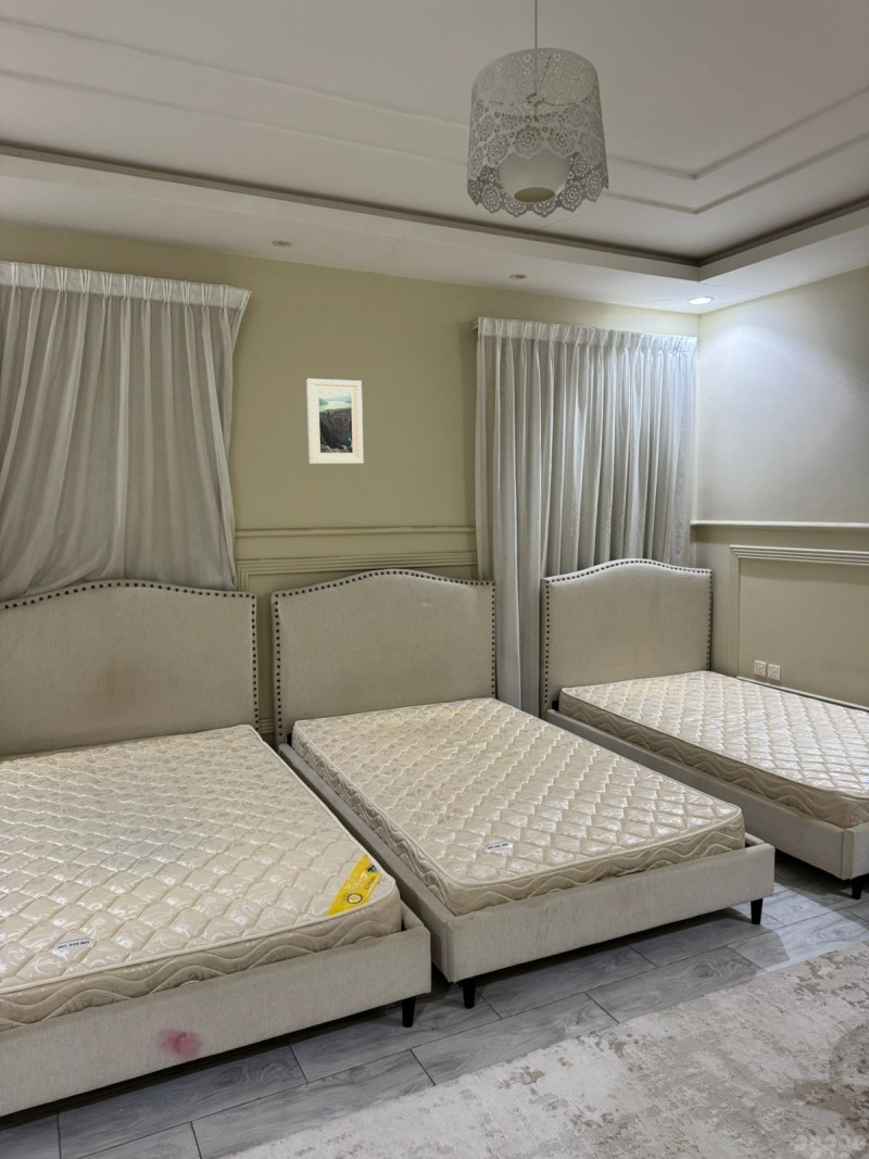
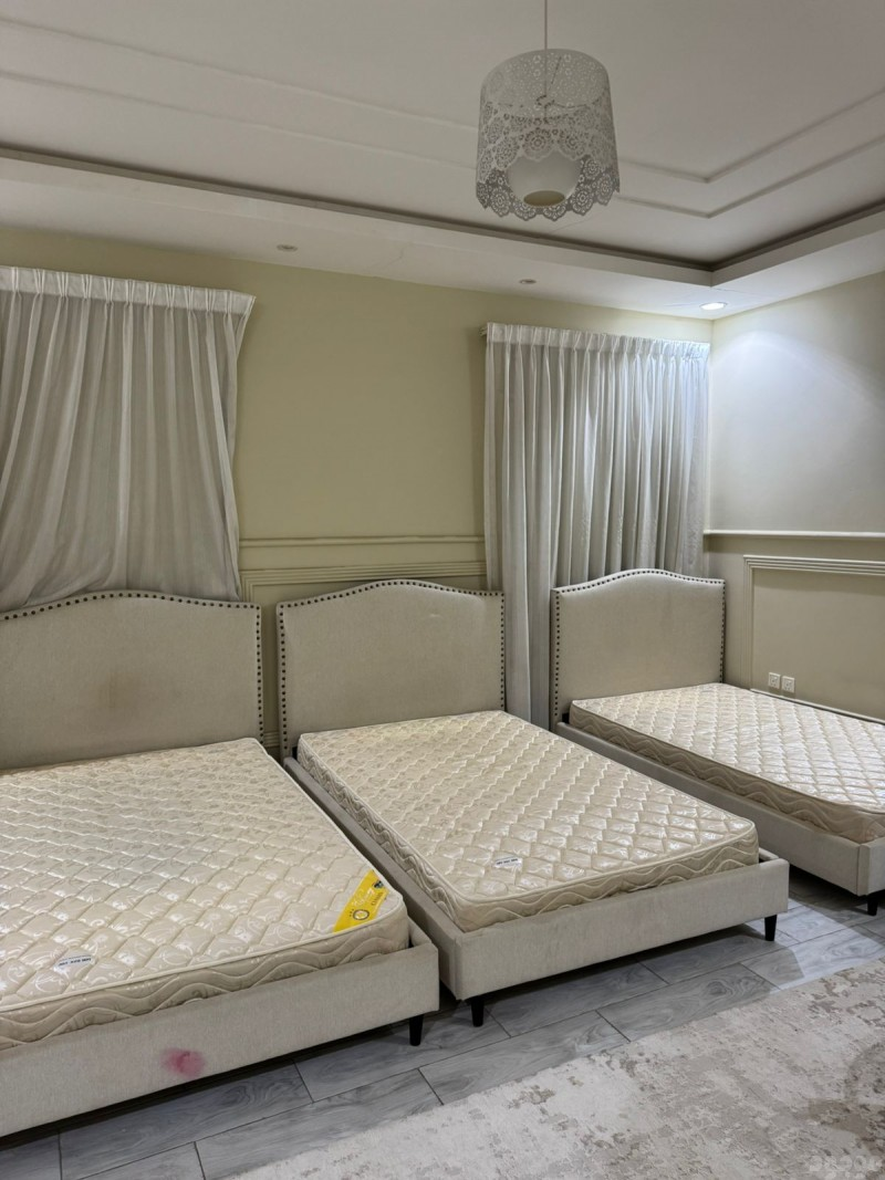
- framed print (335, 421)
